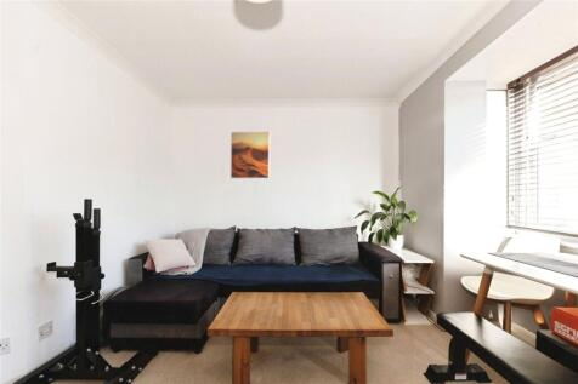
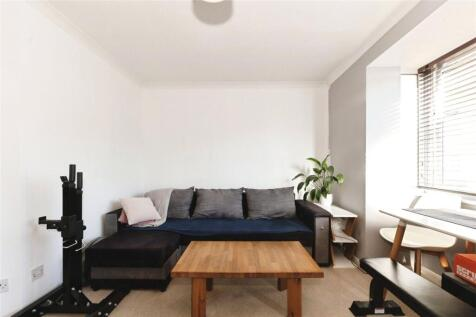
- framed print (250, 155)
